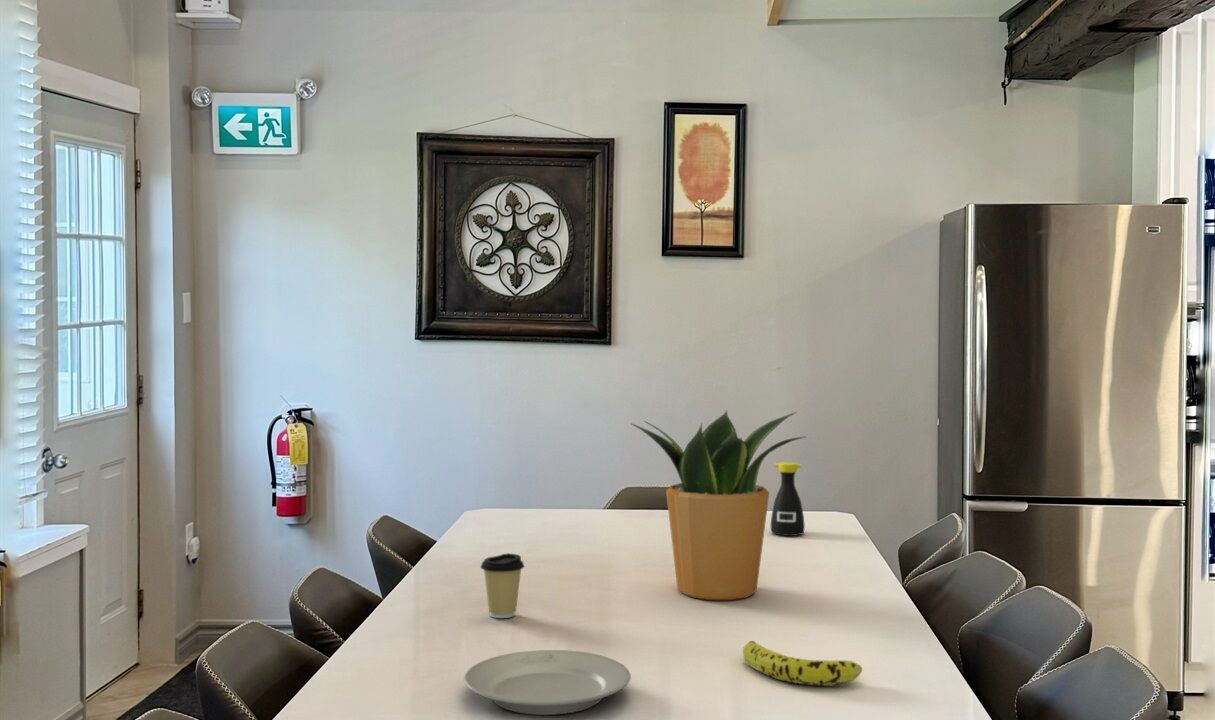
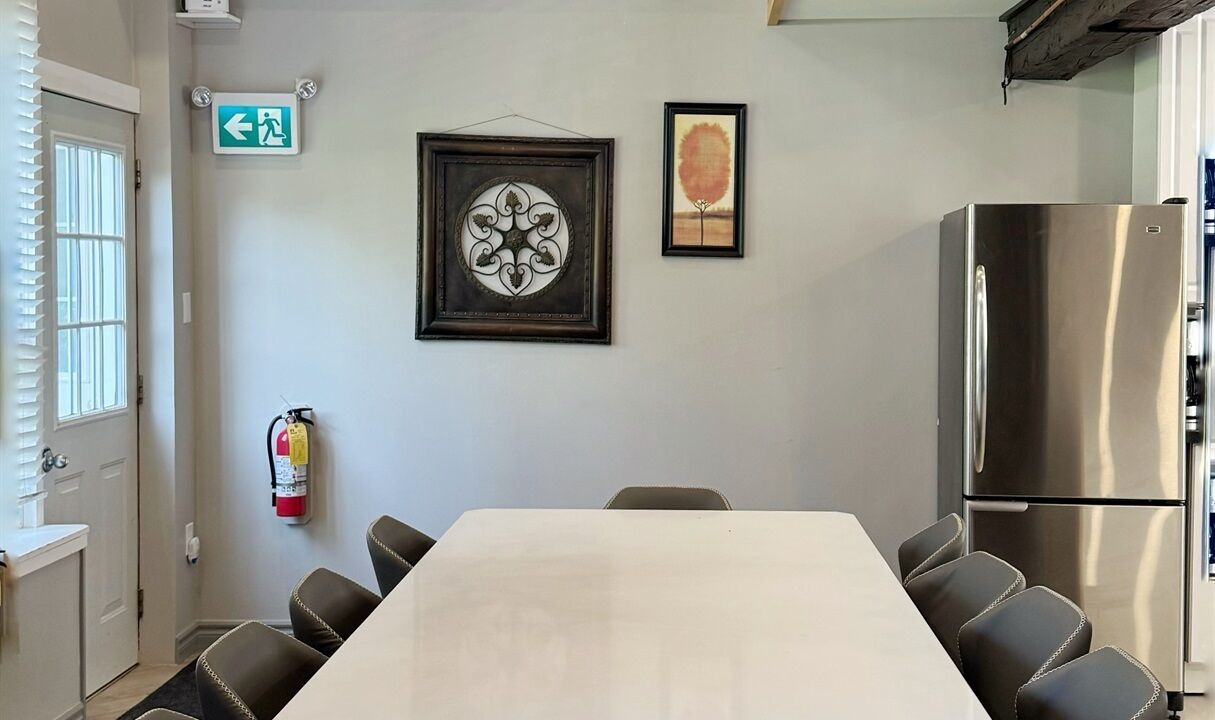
- bottle (787, 498)
- plate (547, 684)
- potted plant (715, 500)
- fruit (798, 660)
- coffee cup (502, 586)
